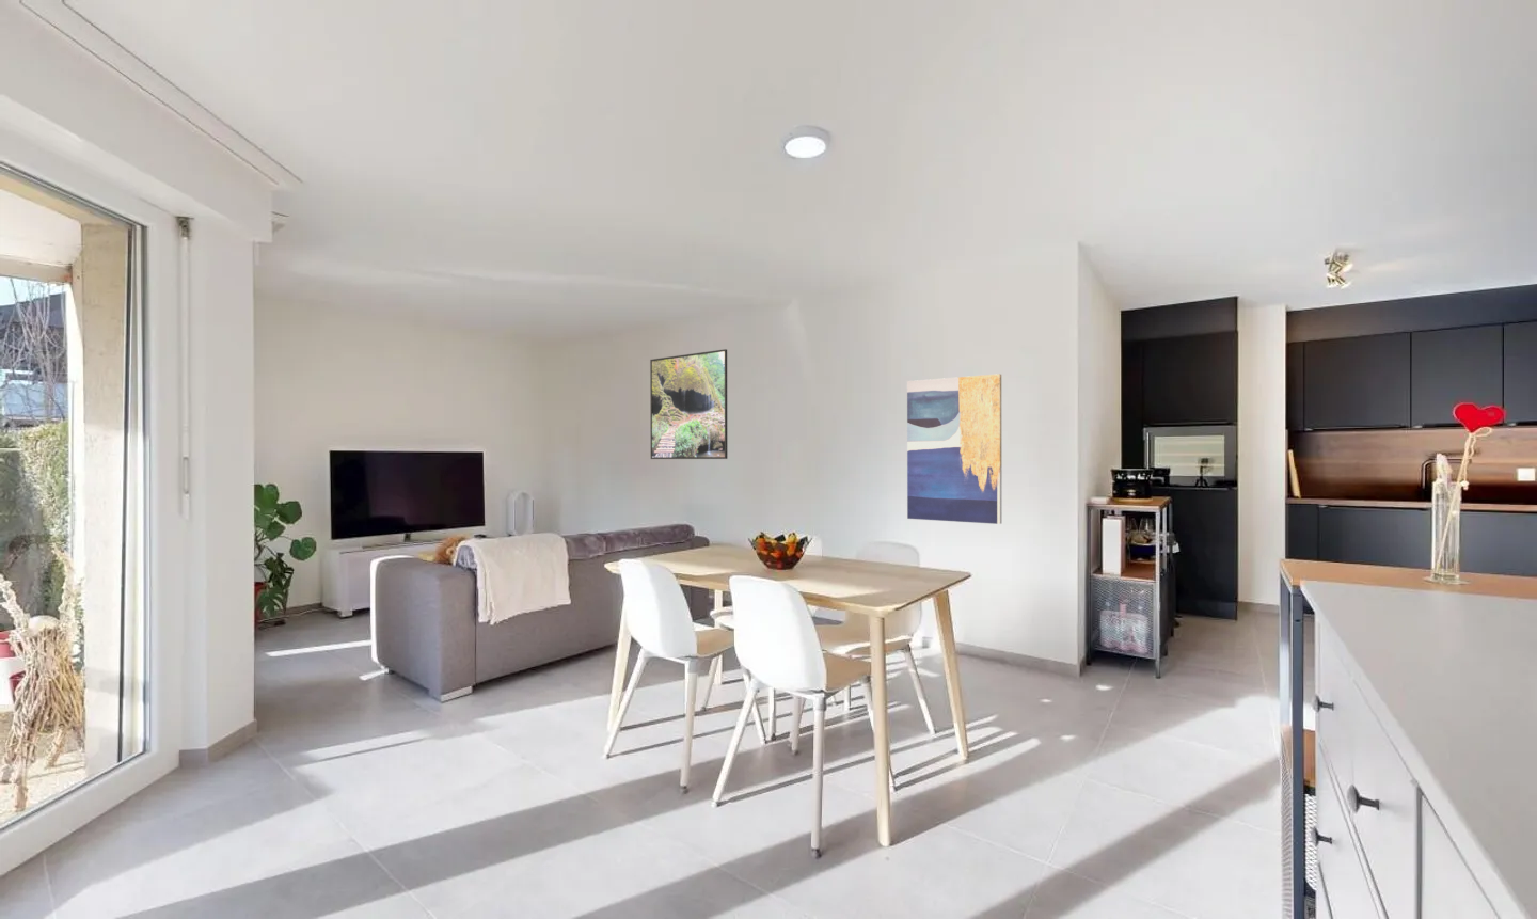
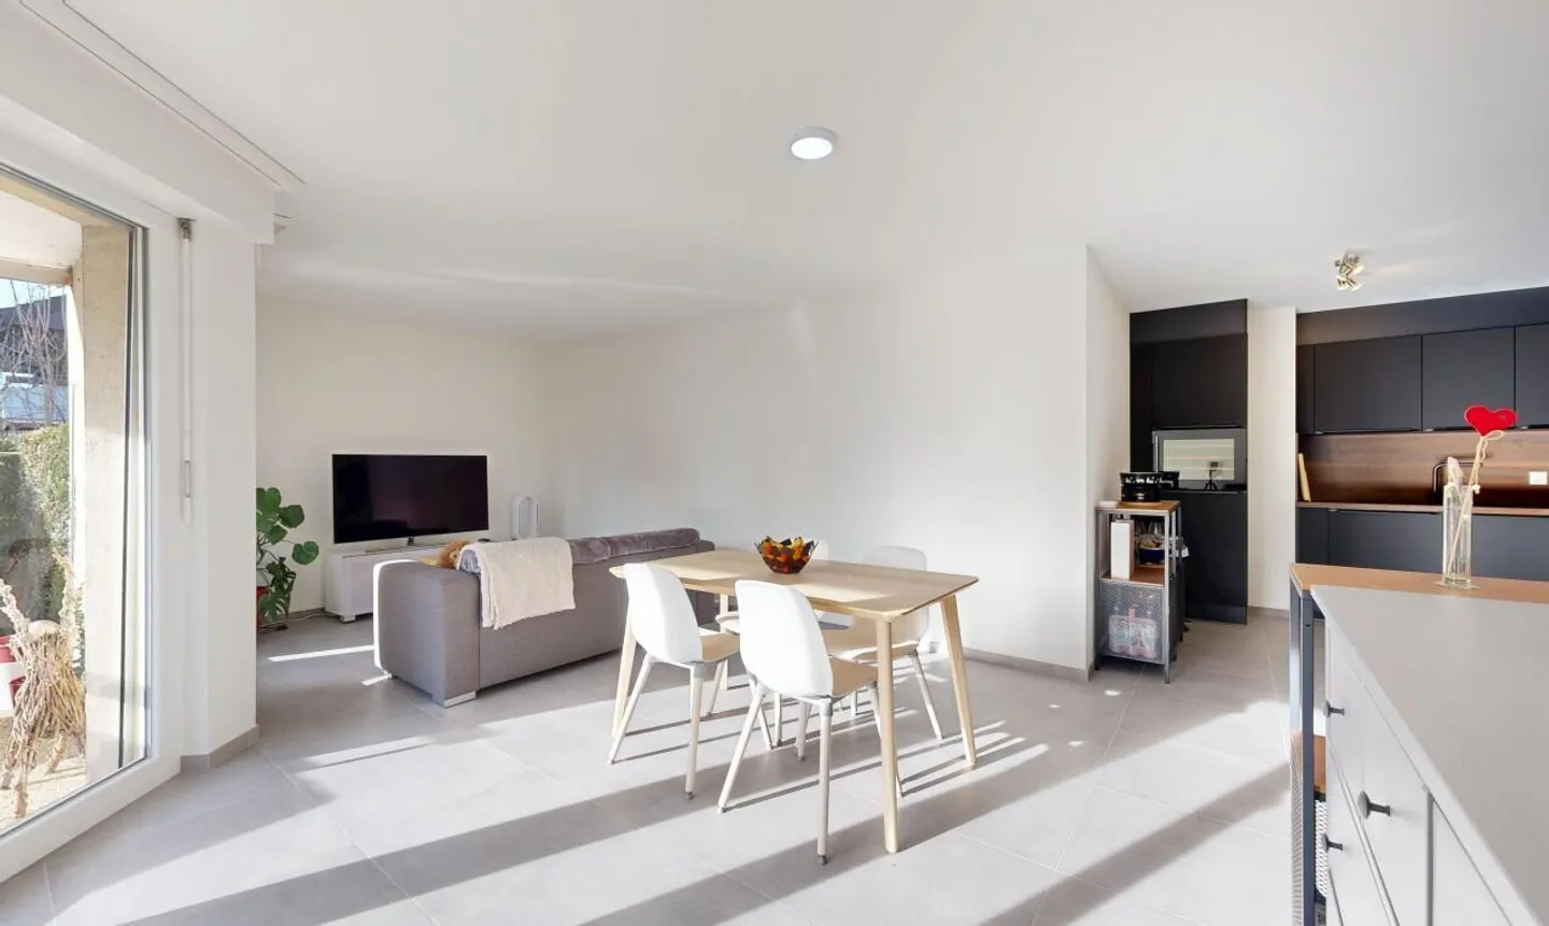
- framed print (686, 407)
- wall art (952, 450)
